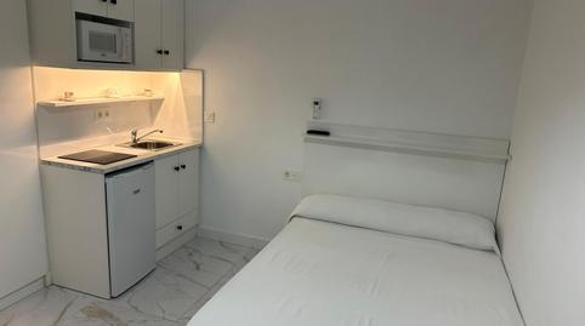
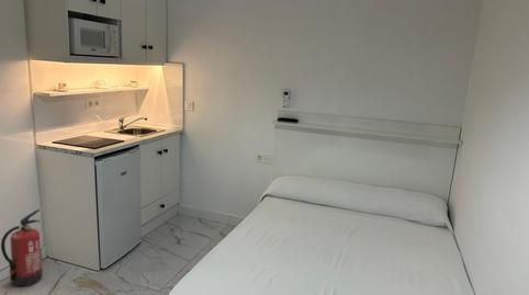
+ fire extinguisher (22, 248)
